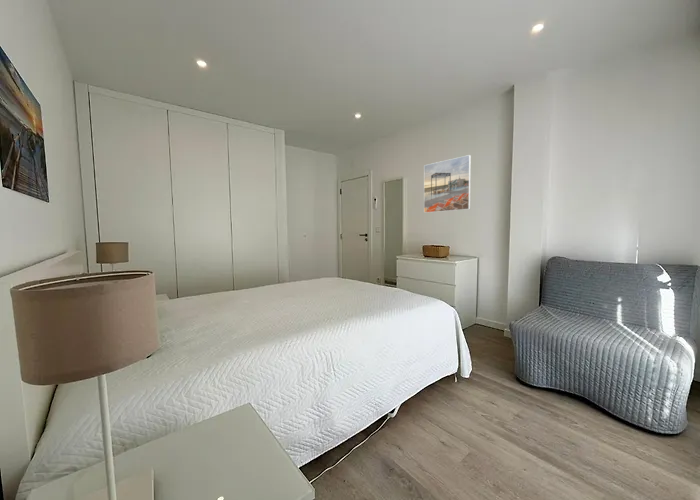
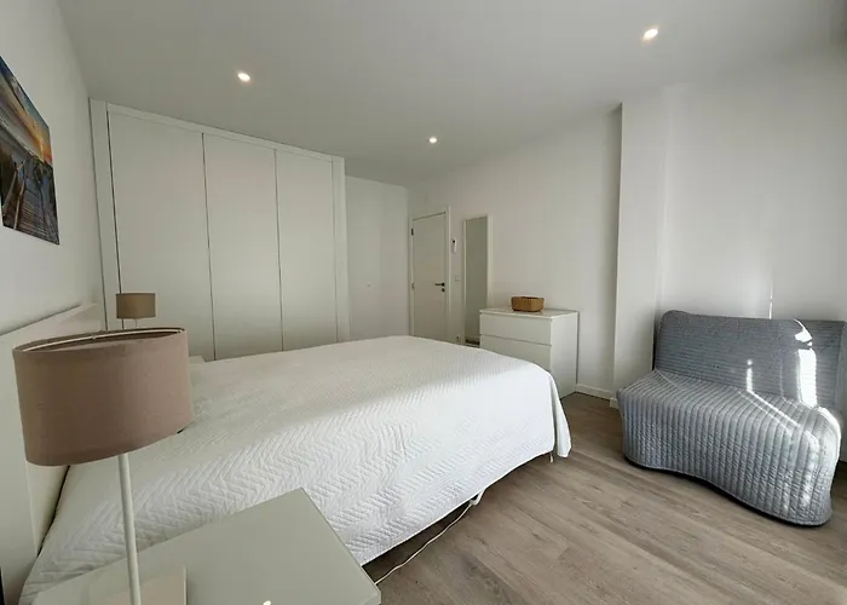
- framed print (445, 186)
